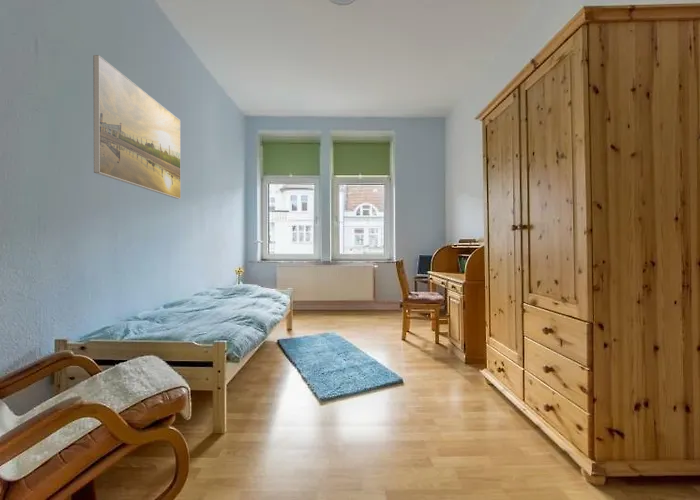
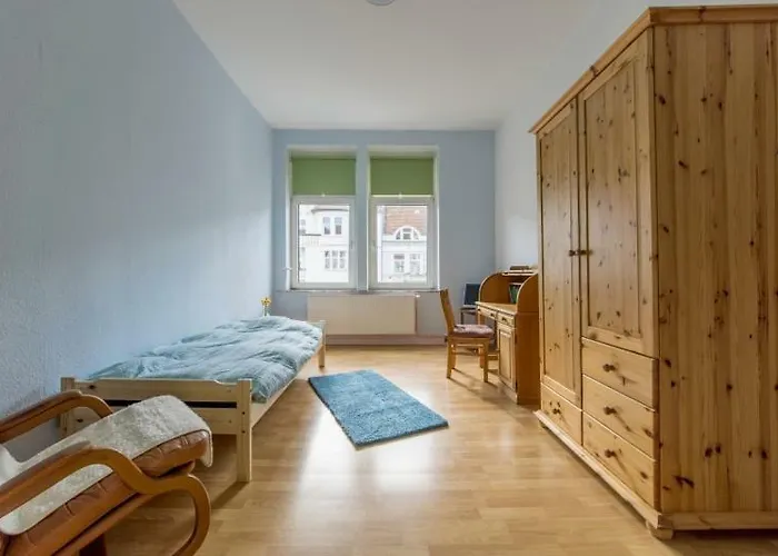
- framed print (145, 141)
